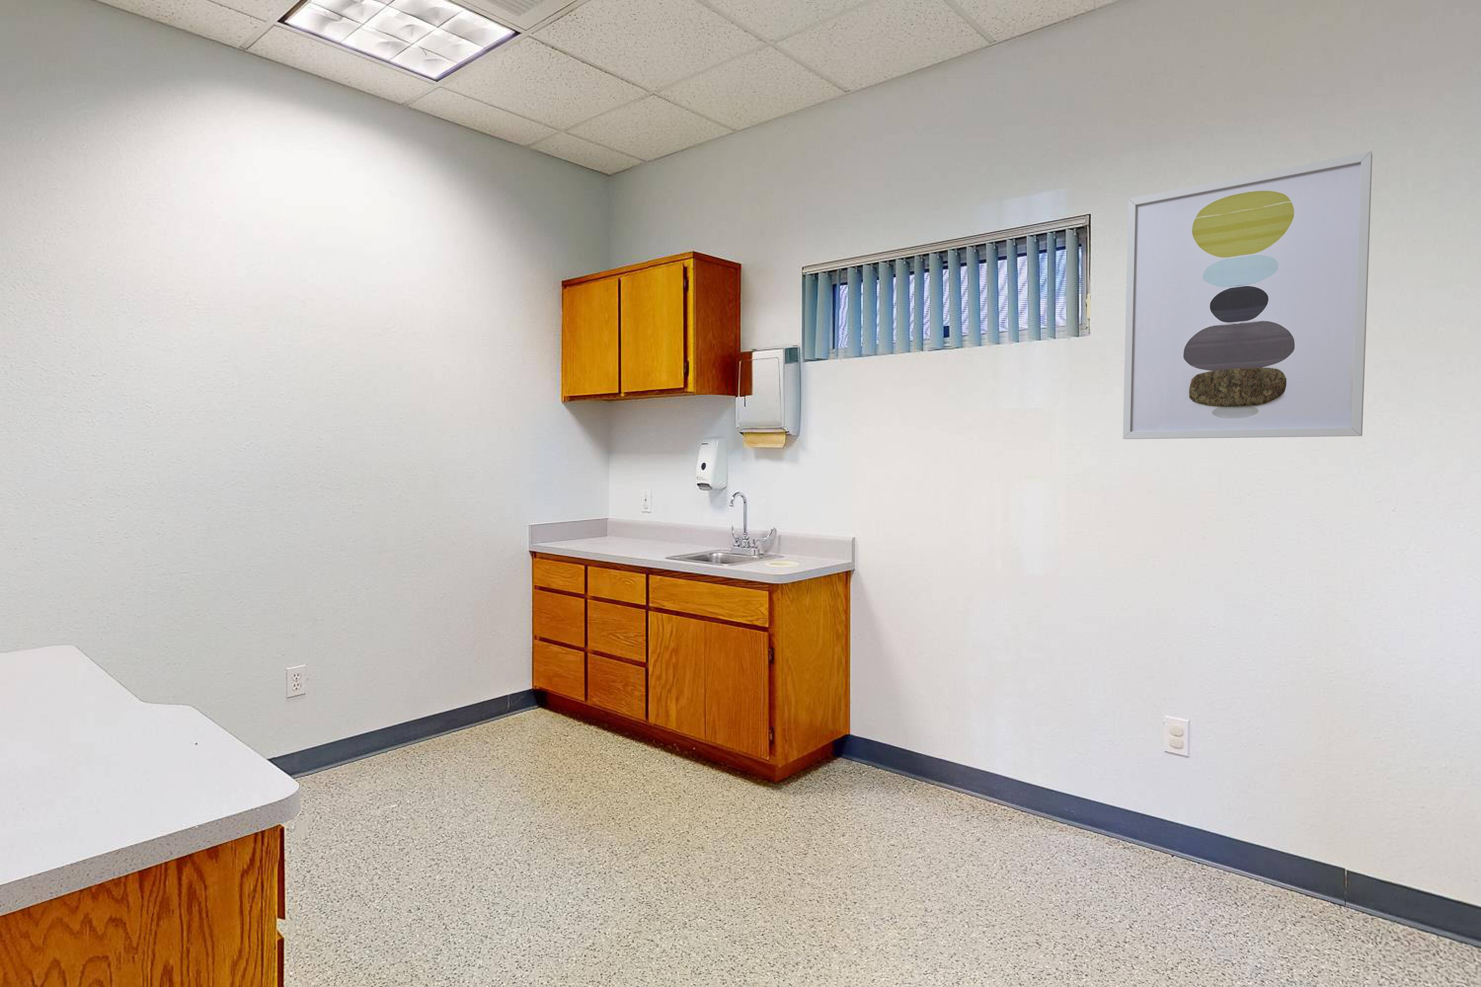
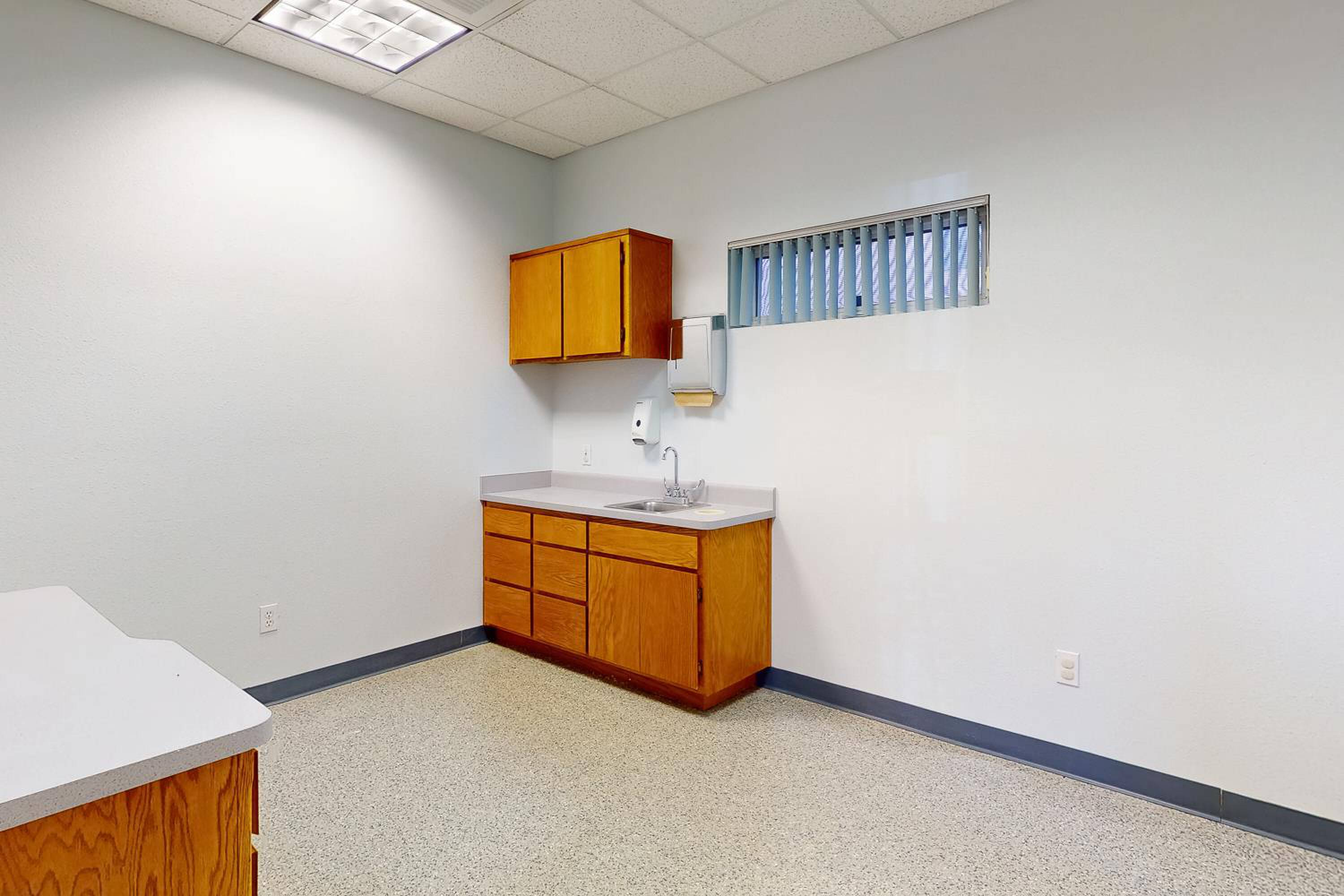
- wall art (1236, 308)
